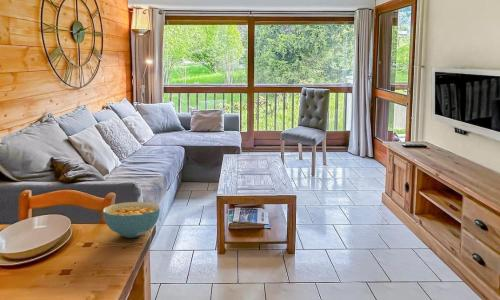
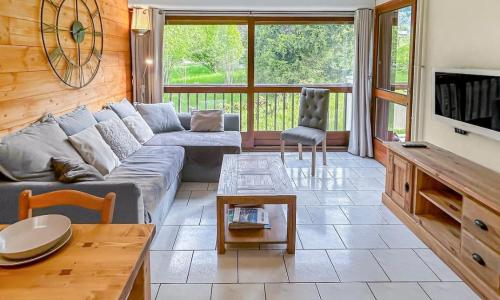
- cereal bowl (132, 221)
